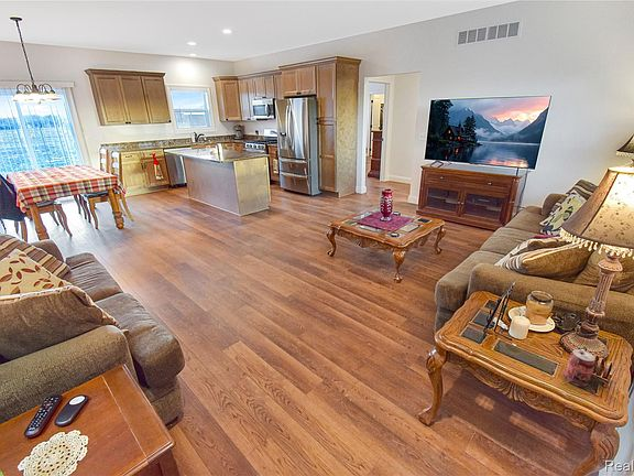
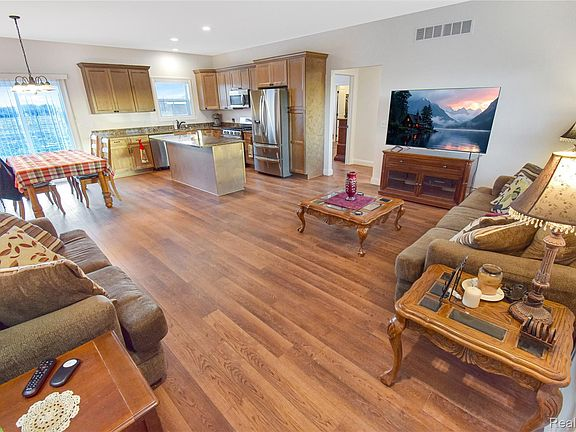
- beverage can (579, 367)
